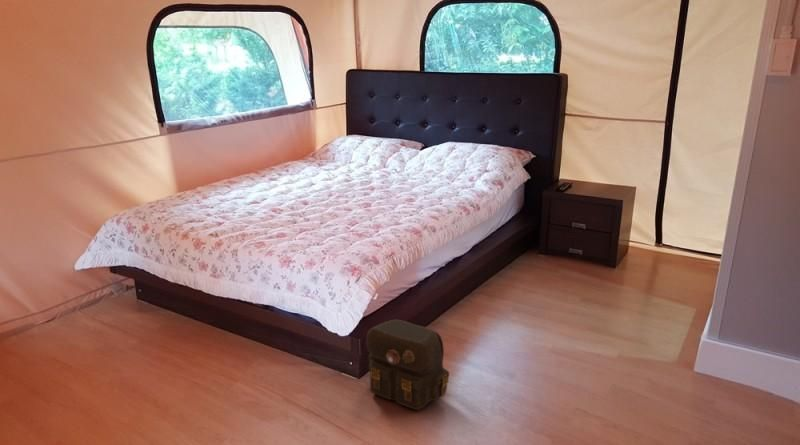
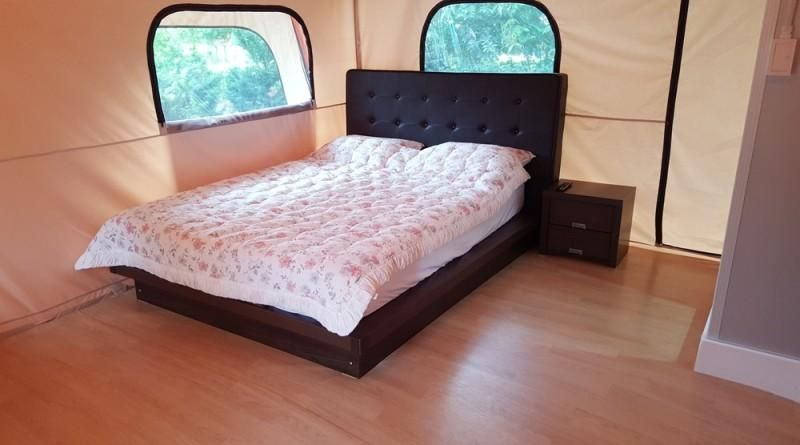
- backpack (408, 359)
